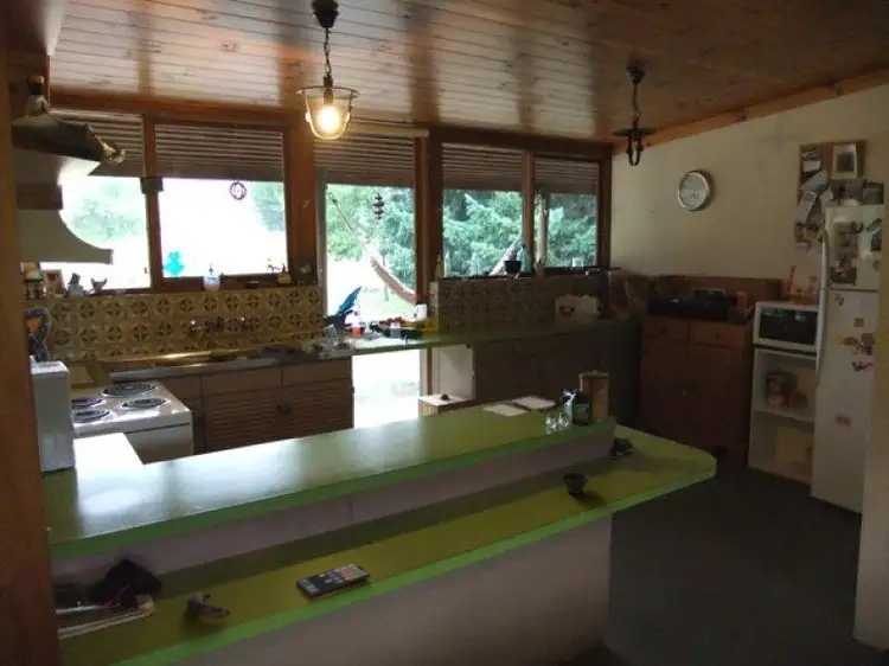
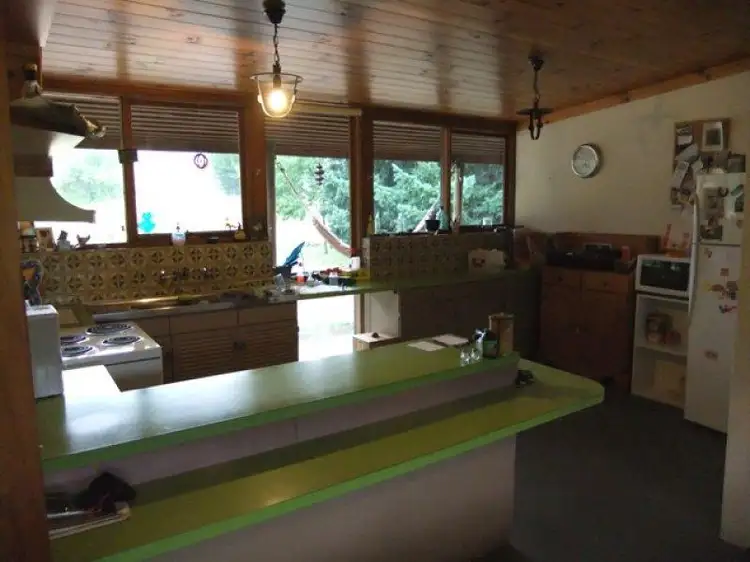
- cup (576, 484)
- smartphone (333, 578)
- banana (207, 604)
